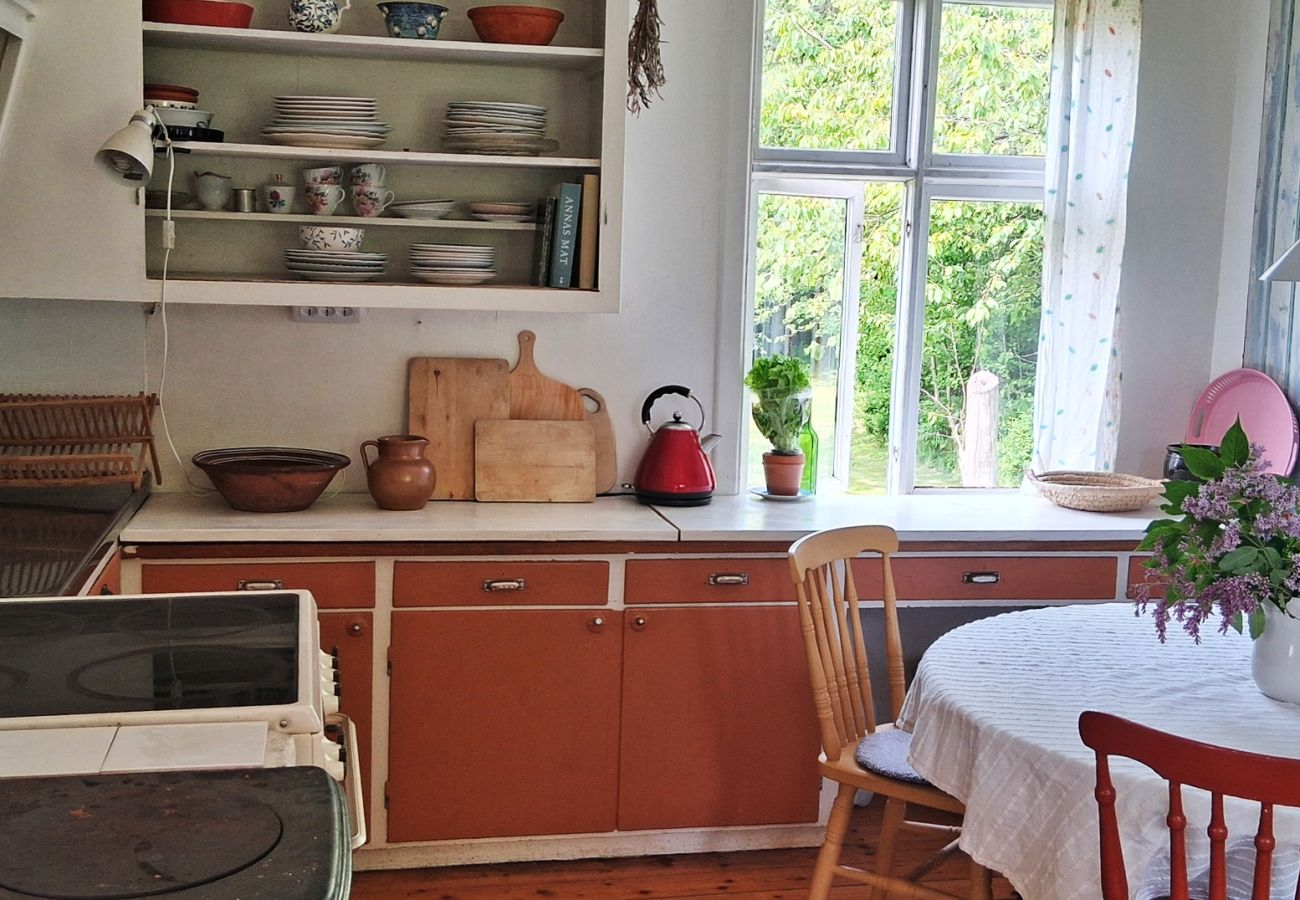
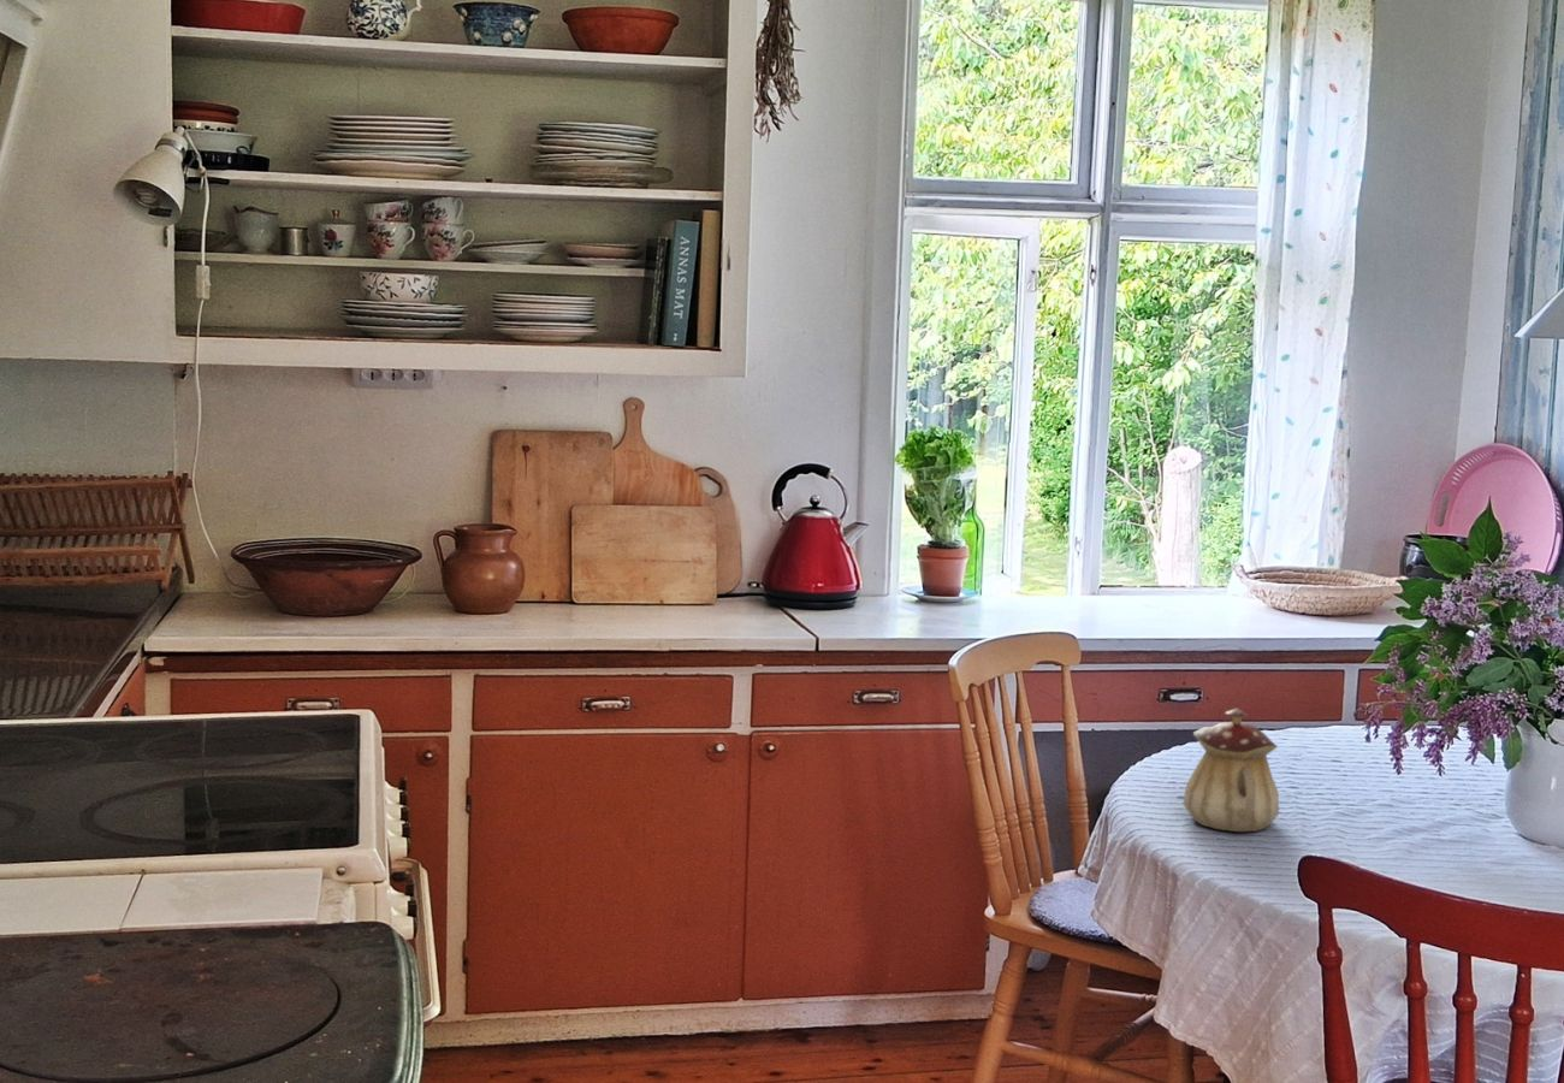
+ teapot (1234, 767)
